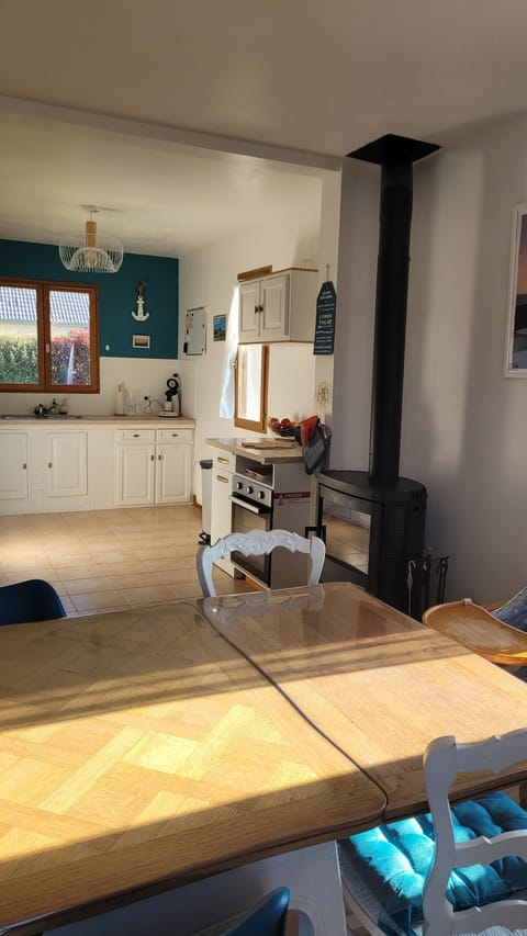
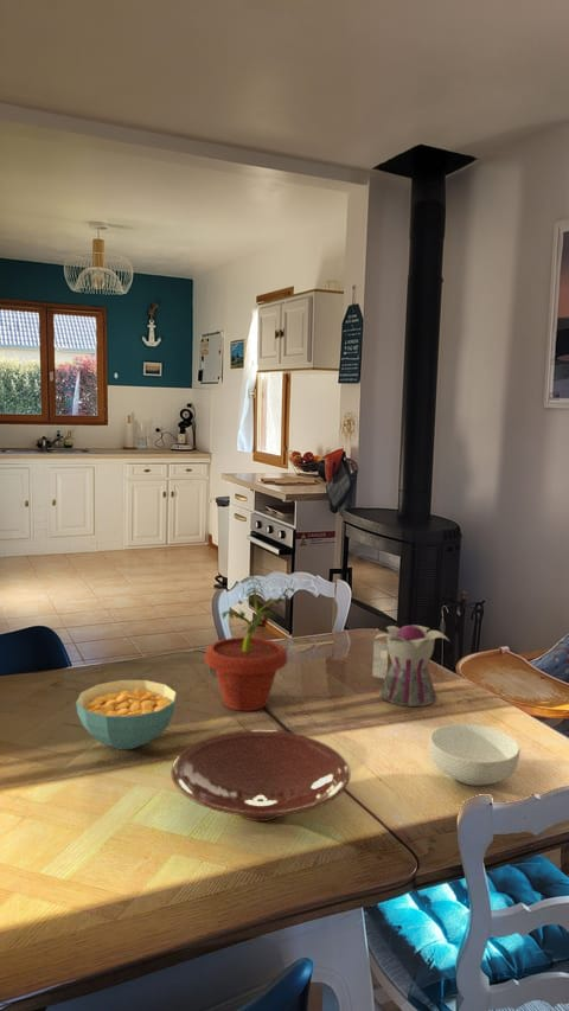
+ cereal bowl (127, 719)
+ teapot (403, 658)
+ potted plant (249, 640)
+ bowl (260, 788)
+ cereal bowl (473, 759)
